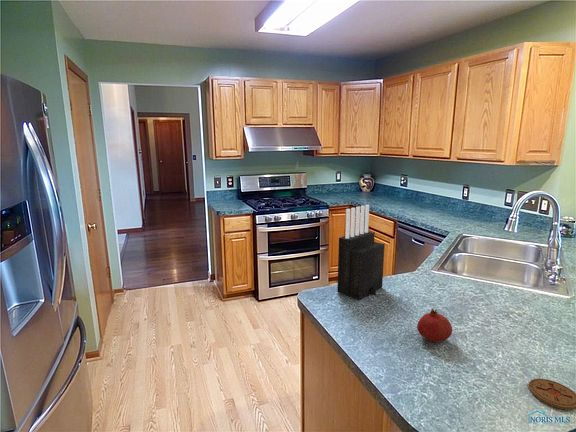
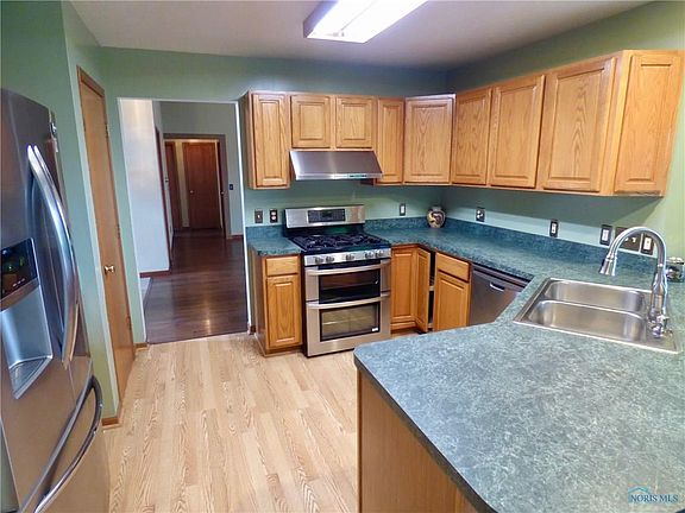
- knife block (364, 250)
- fruit (434, 324)
- coaster (553, 393)
